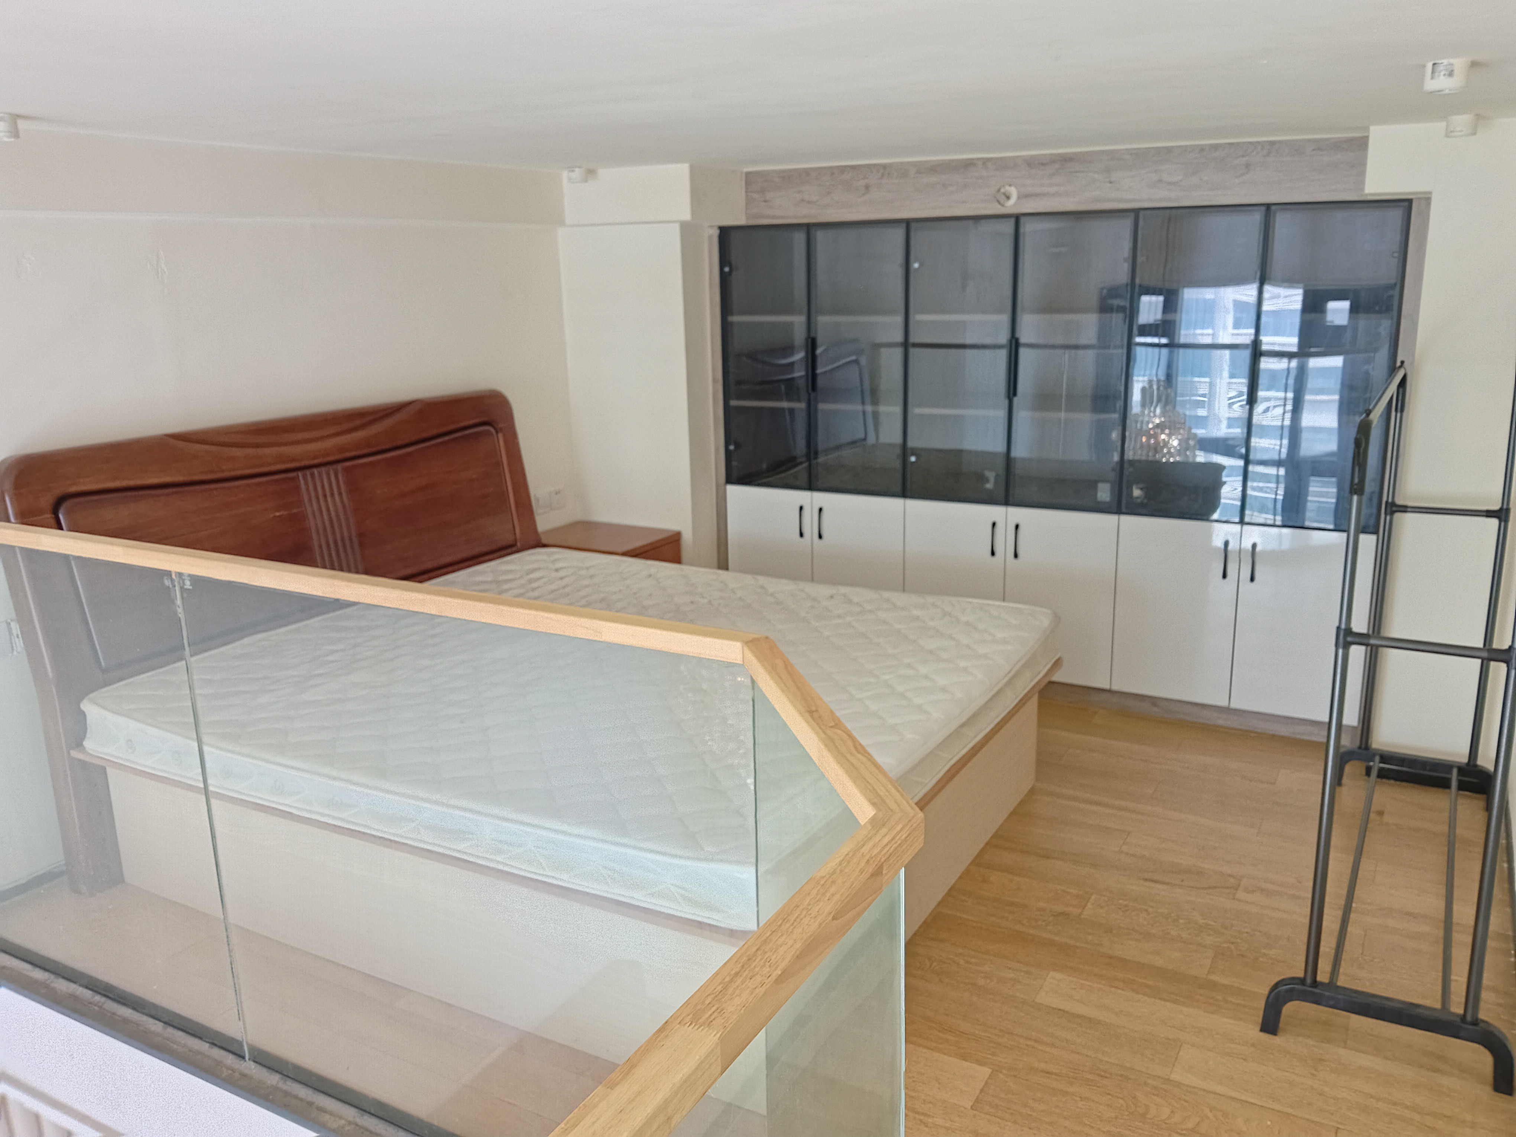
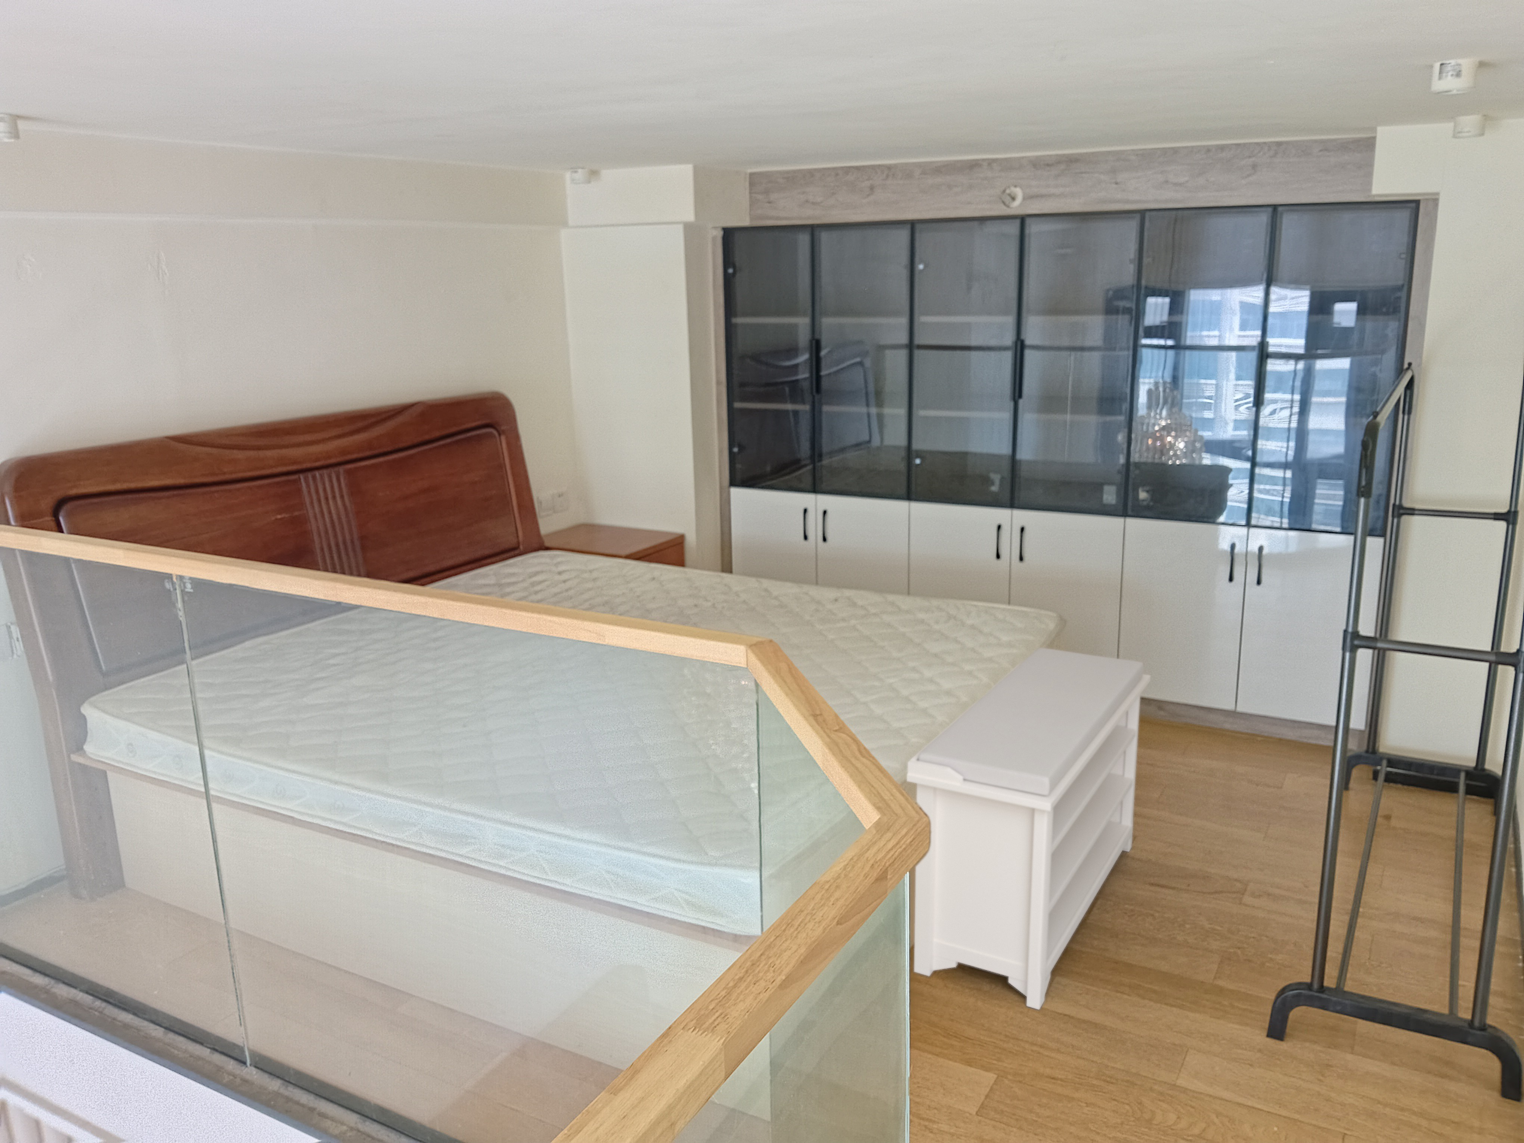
+ bench (1038, 804)
